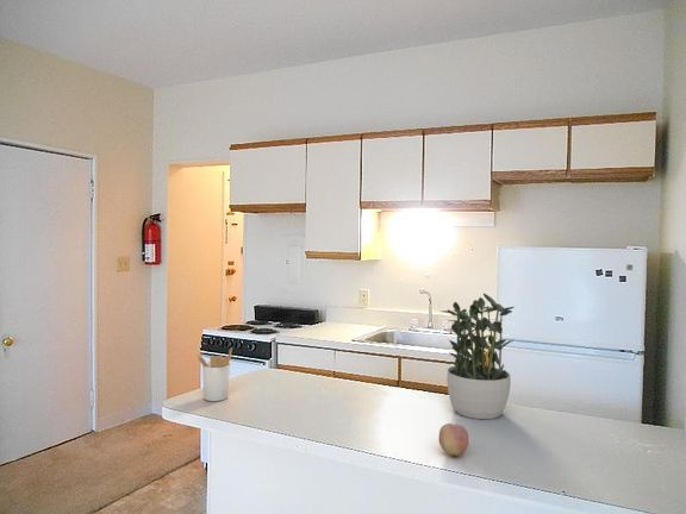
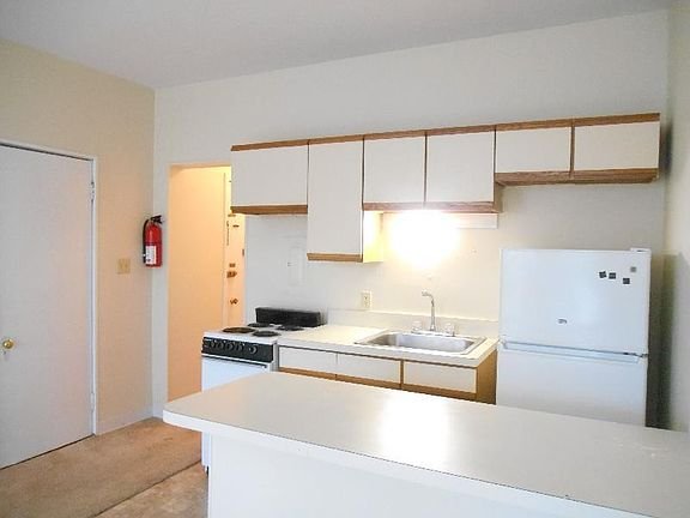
- fruit (453, 439)
- potted plant (474, 351)
- utensil holder (217, 374)
